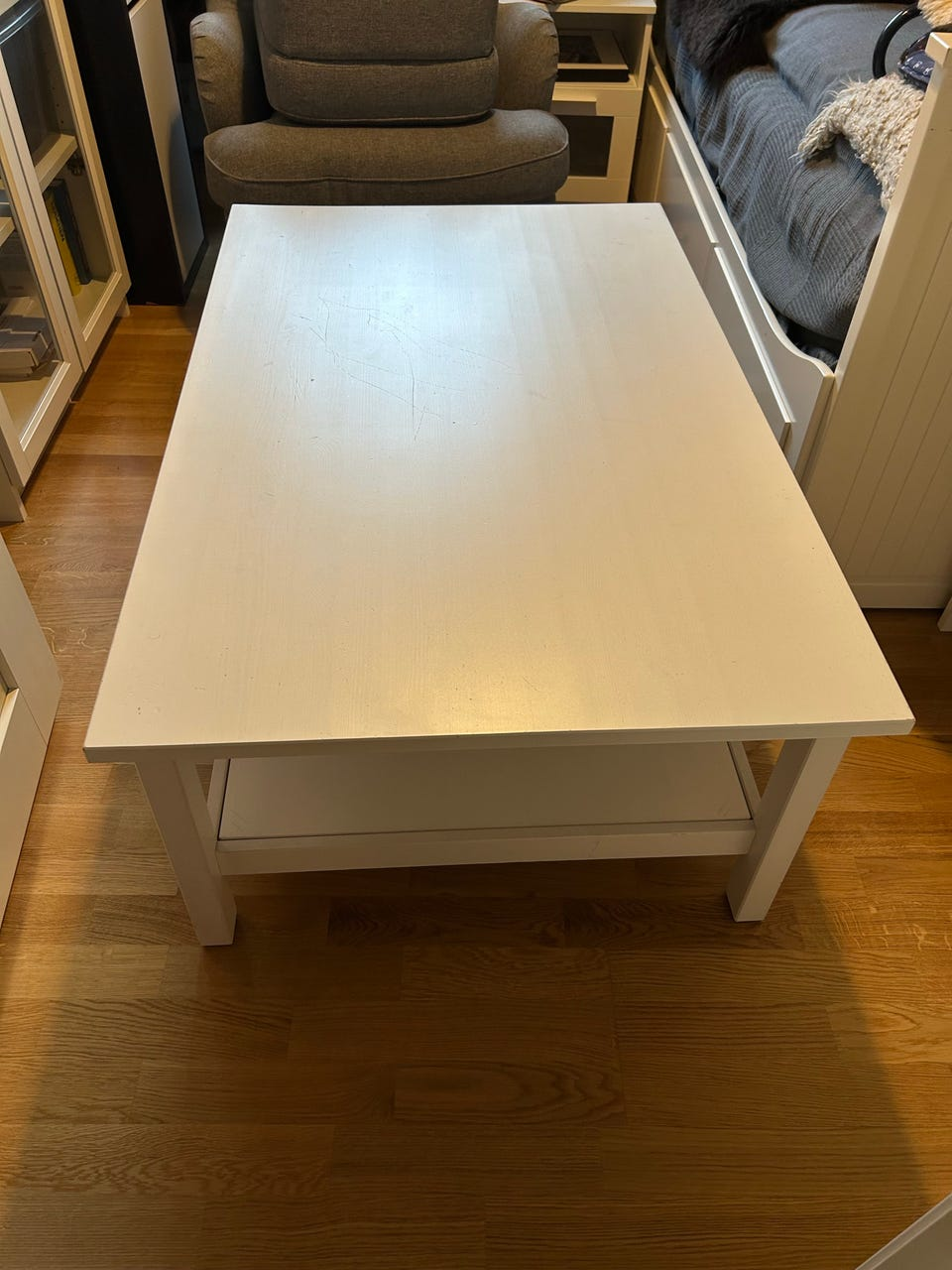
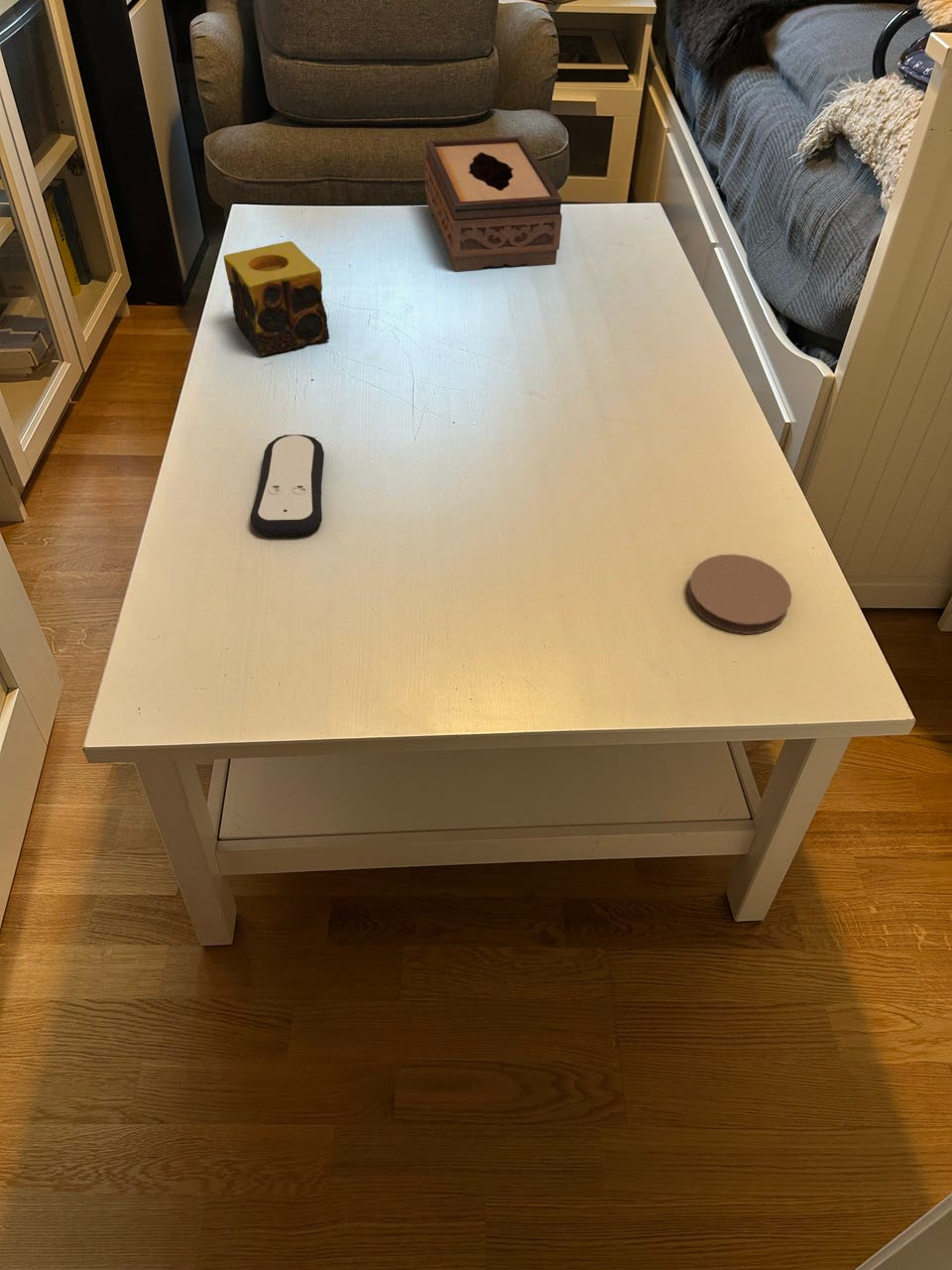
+ remote control (291, 482)
+ coaster (739, 592)
+ candle (277, 298)
+ tissue box (489, 200)
